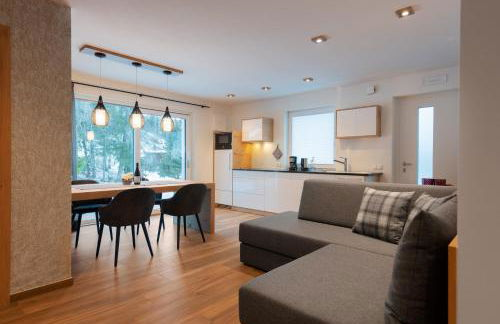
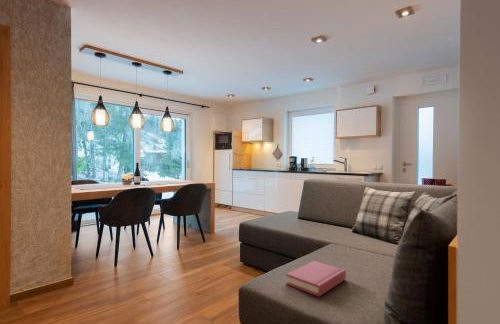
+ hardback book (316, 276)
